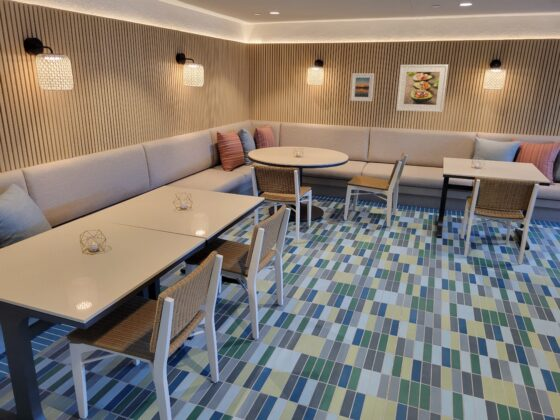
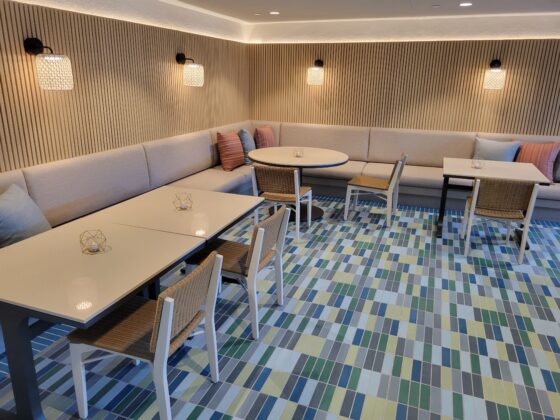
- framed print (362, 87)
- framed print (421, 88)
